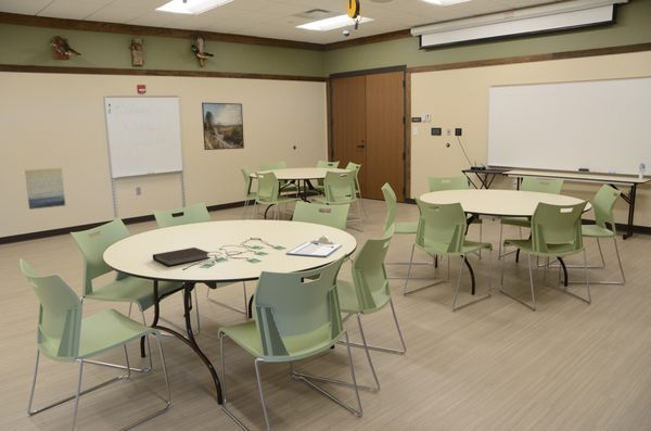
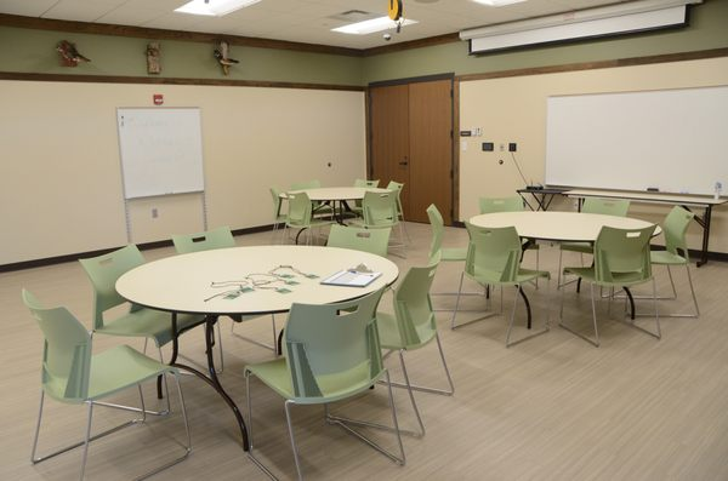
- notebook (181, 255)
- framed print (224, 126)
- wall art (46, 188)
